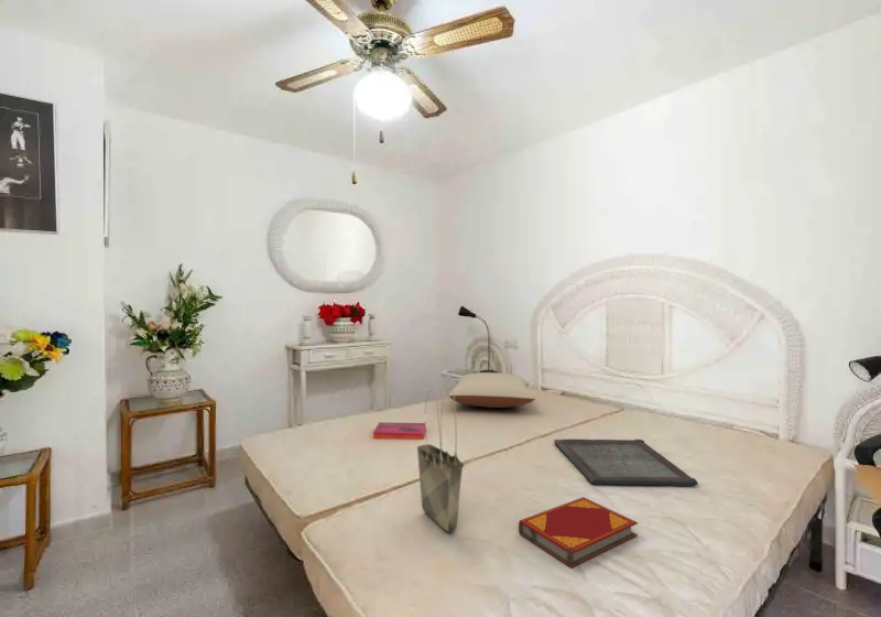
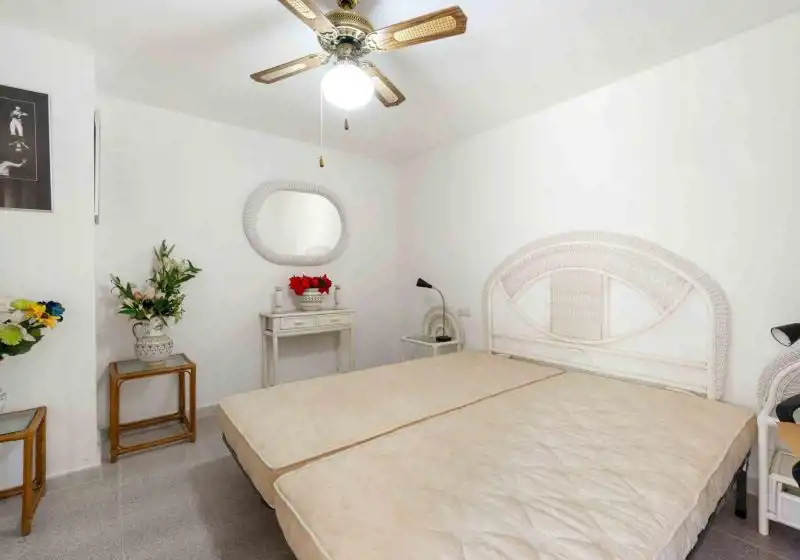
- tote bag (438, 455)
- pillow (491, 389)
- serving tray (617, 458)
- hardback book (400, 431)
- hardback book (577, 528)
